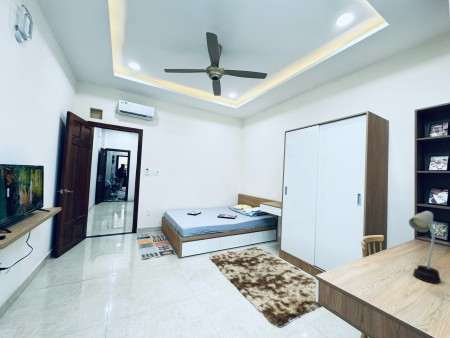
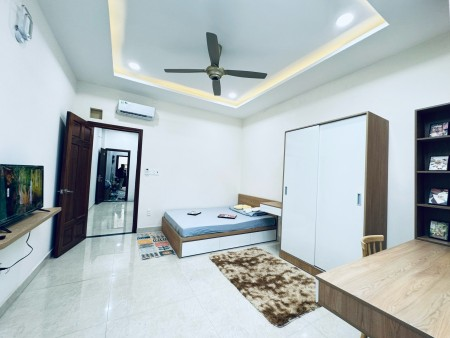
- desk lamp (431, 244)
